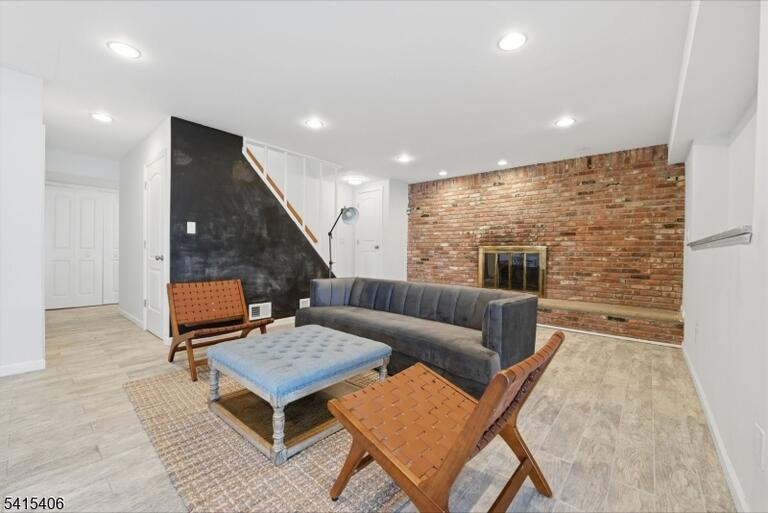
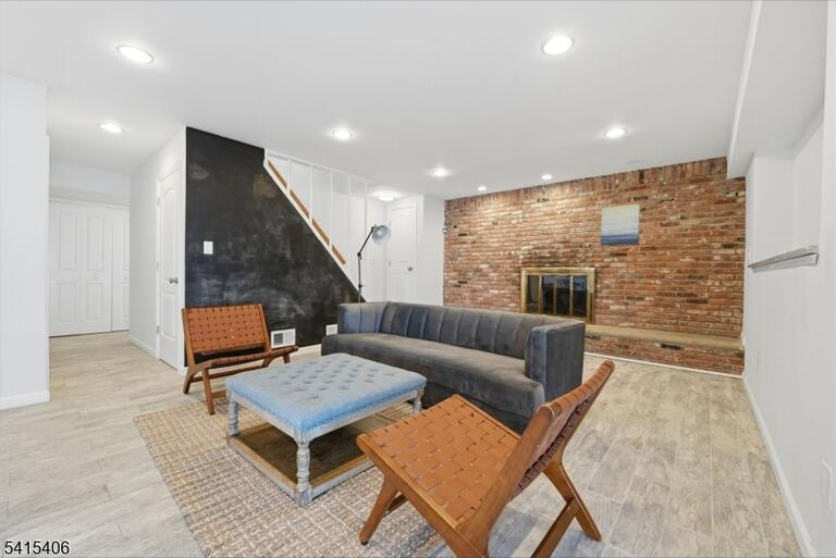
+ wall art (619, 225)
